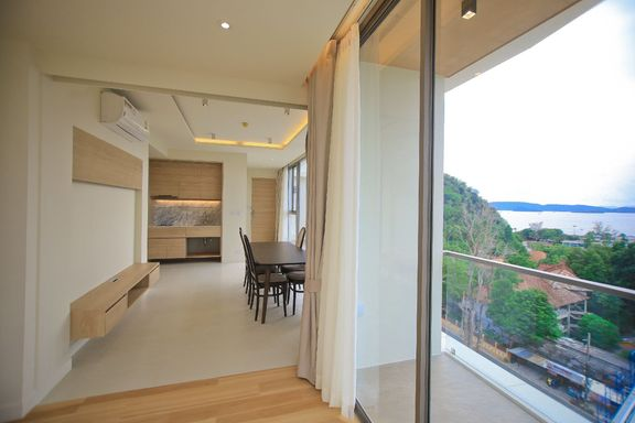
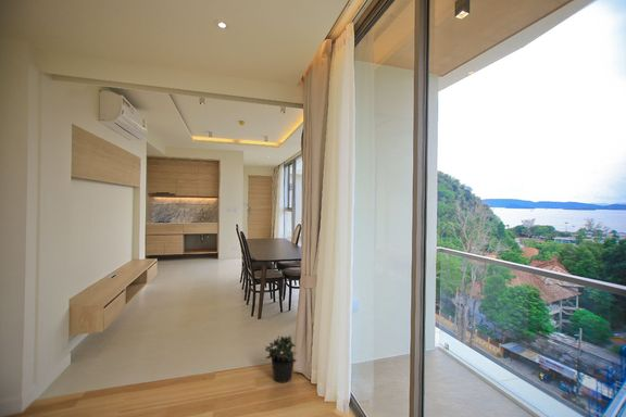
+ potted plant (283, 356)
